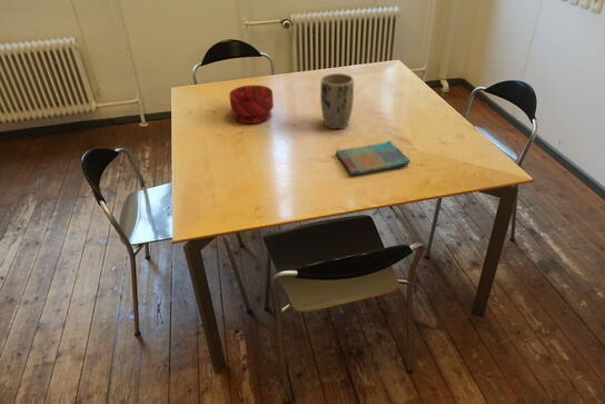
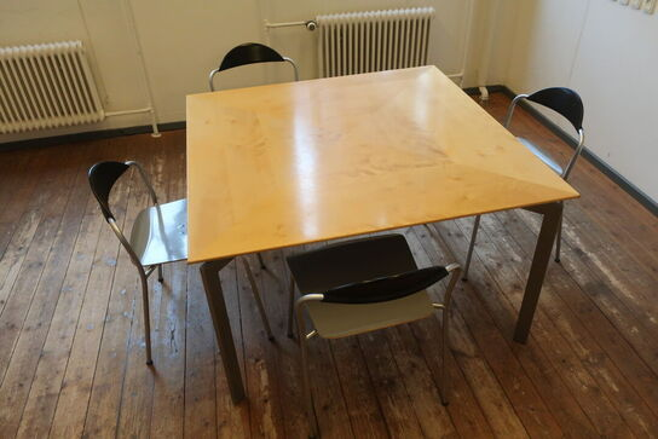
- plant pot (336, 101)
- bowl (251, 104)
- dish towel (371, 157)
